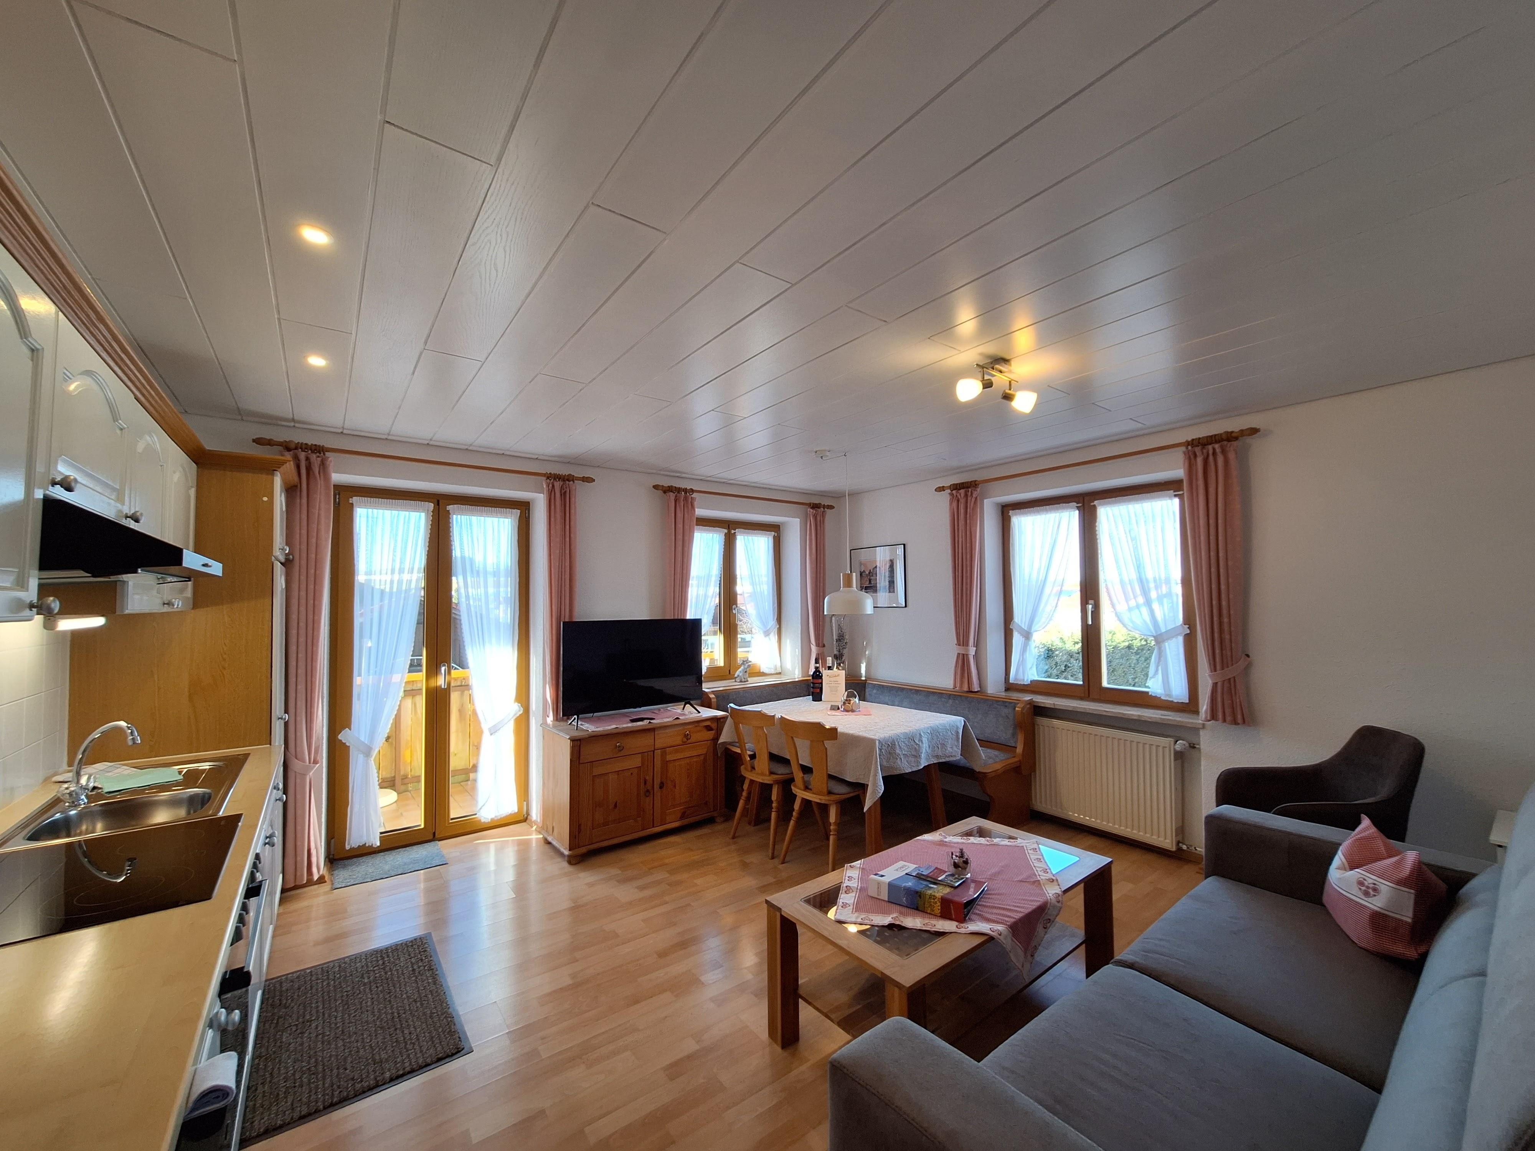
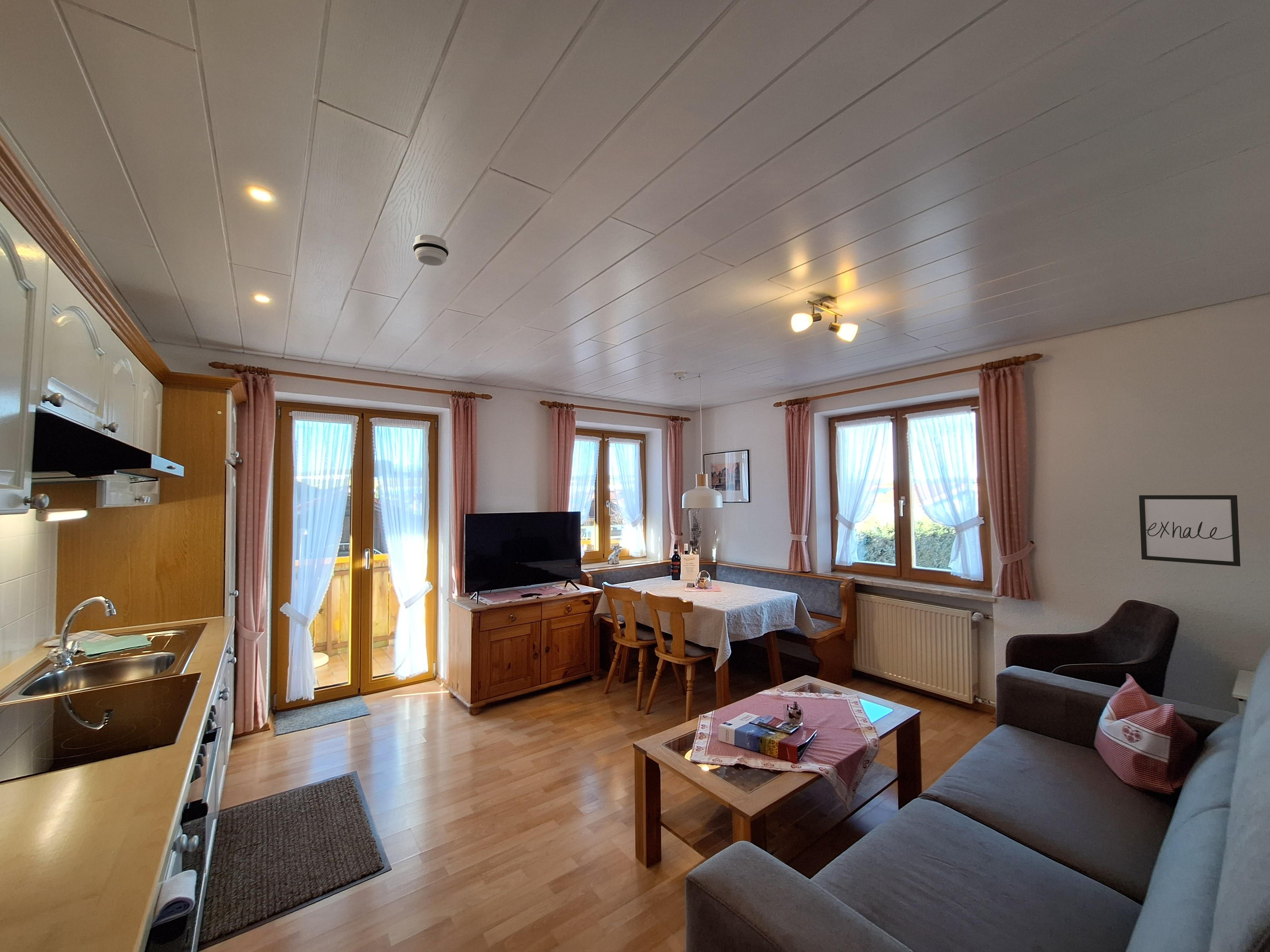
+ smoke detector (431, 251)
+ wall art (1187, 529)
